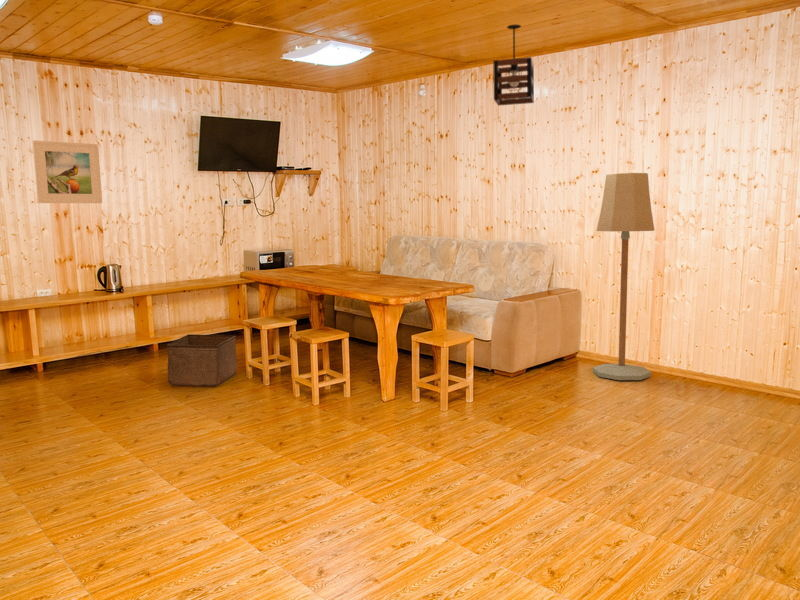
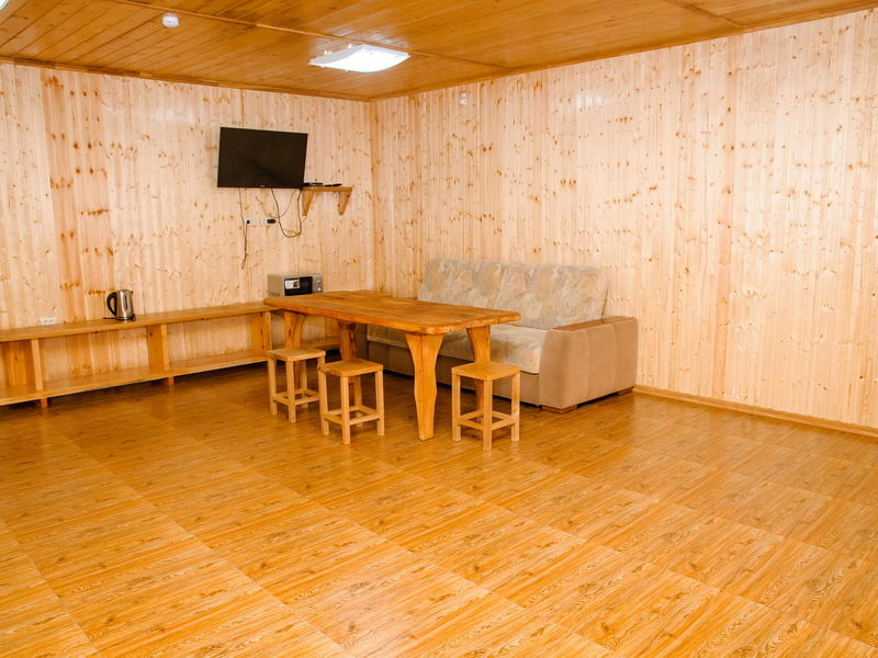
- pendant light (514, 64)
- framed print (68, 173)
- floor lamp (624, 275)
- storage bin (202, 359)
